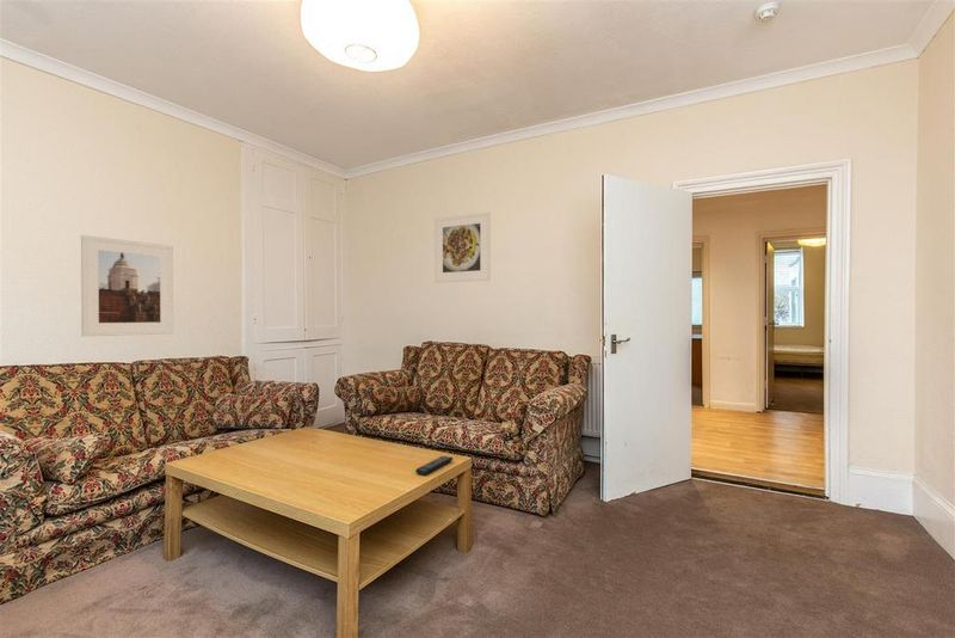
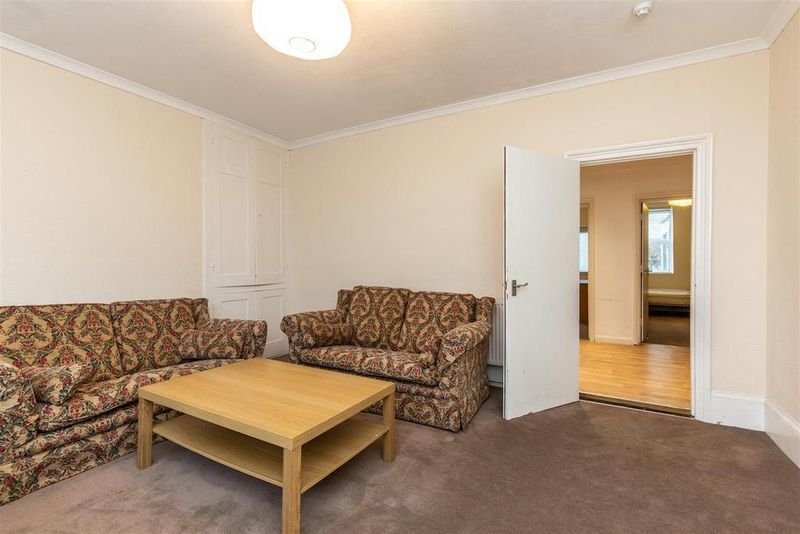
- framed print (130, 288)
- remote control (435, 465)
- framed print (461, 249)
